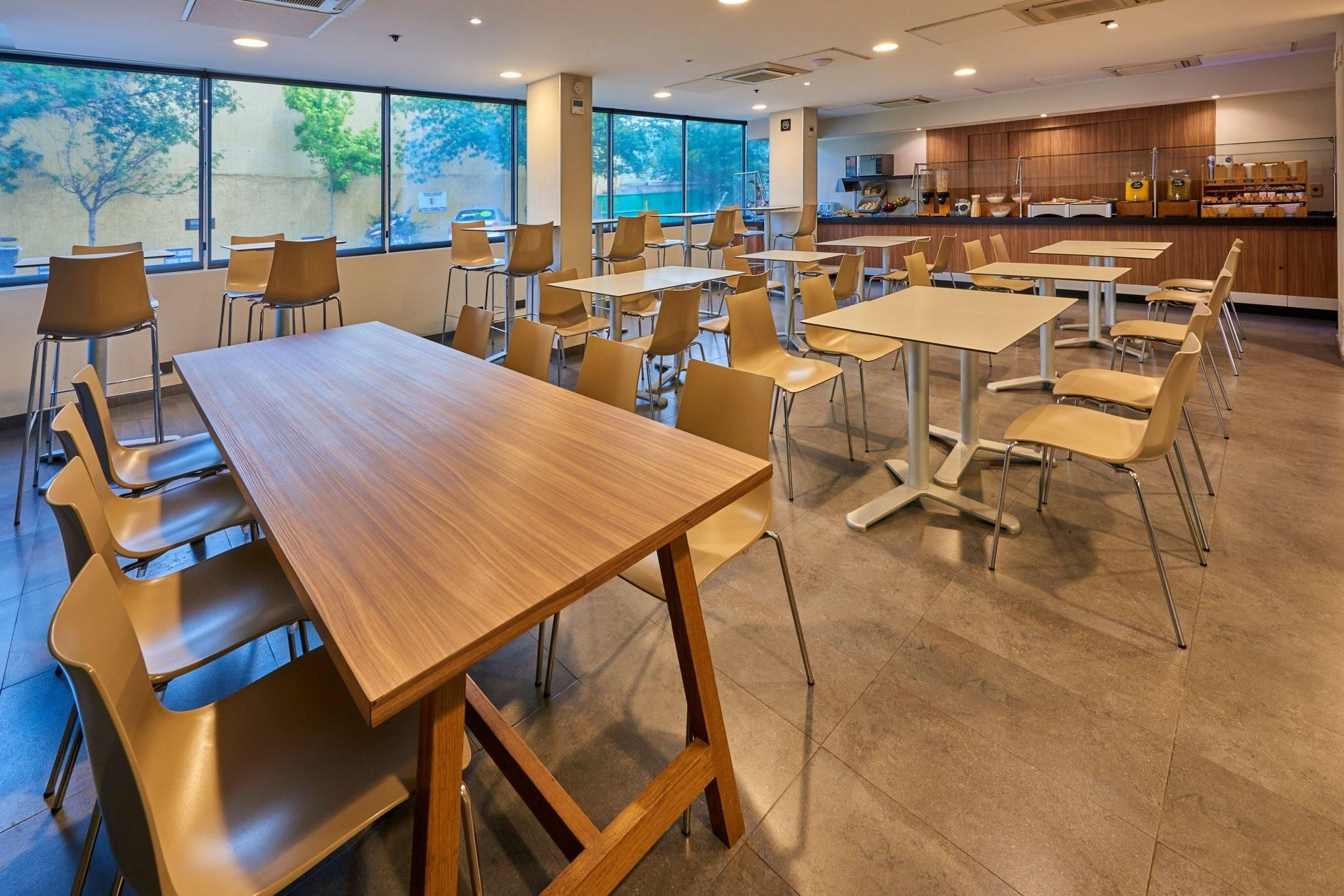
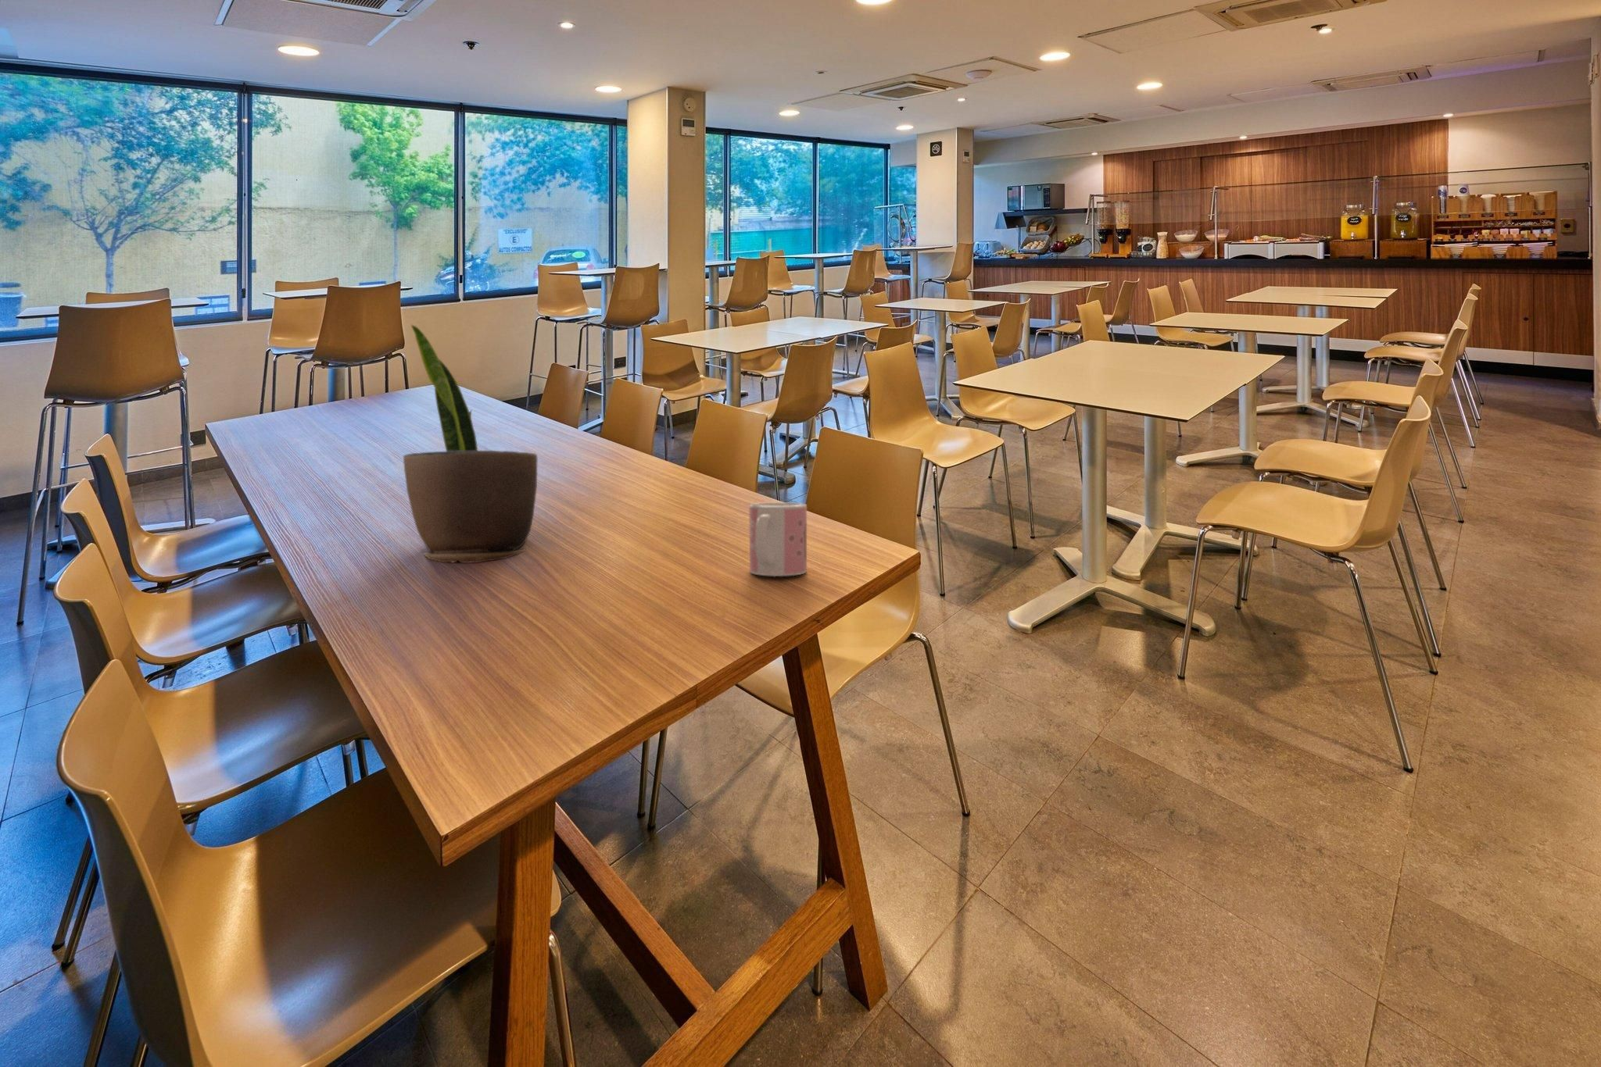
+ potted plant (472, 449)
+ mug (775, 539)
